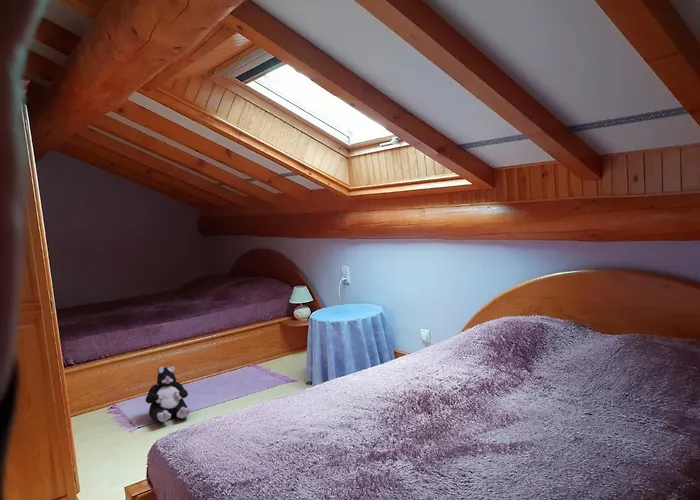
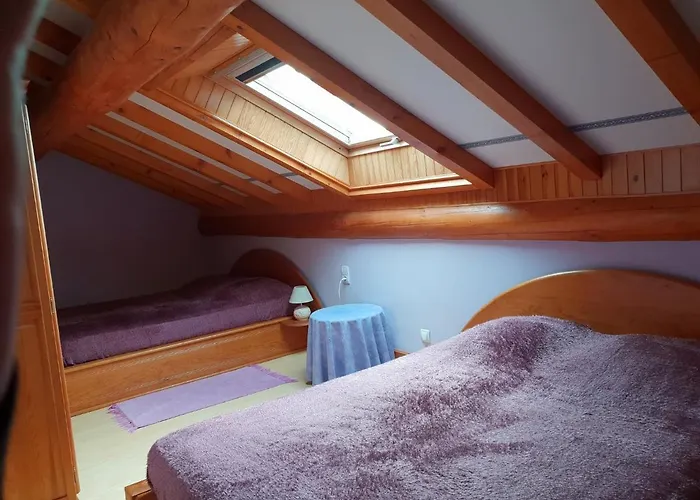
- plush toy (167, 392)
